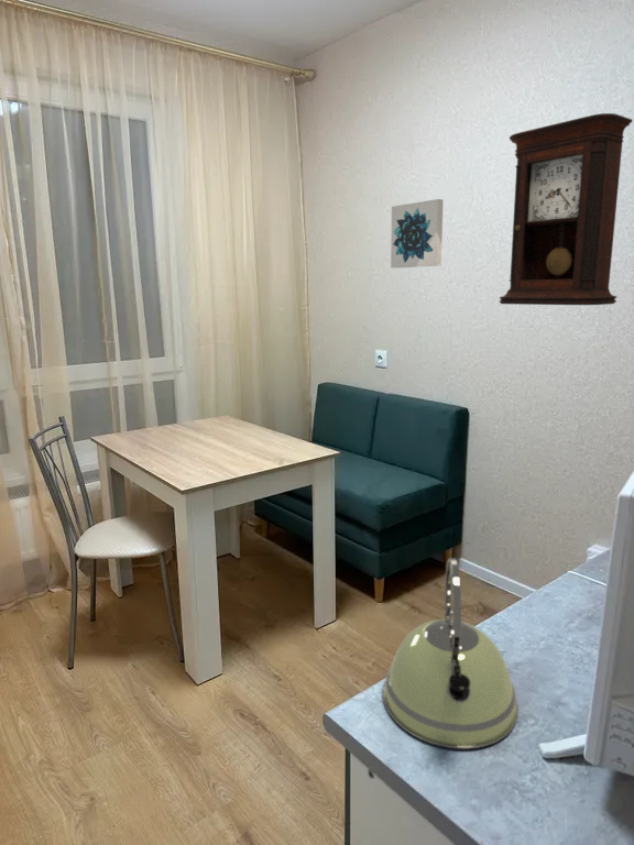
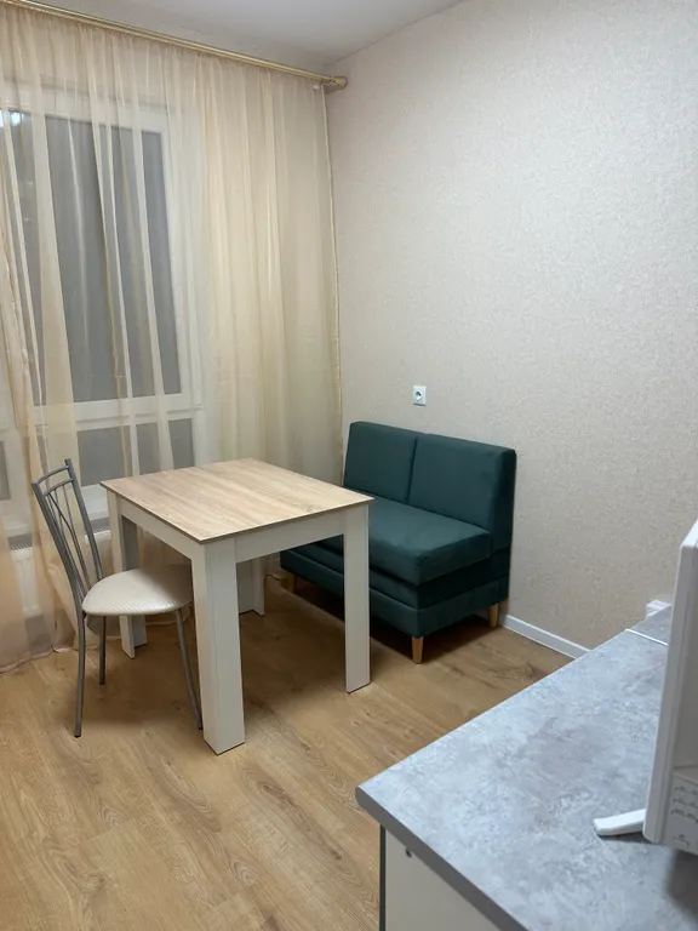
- wall art (415, 234)
- kettle (451, 637)
- pendulum clock (557, 218)
